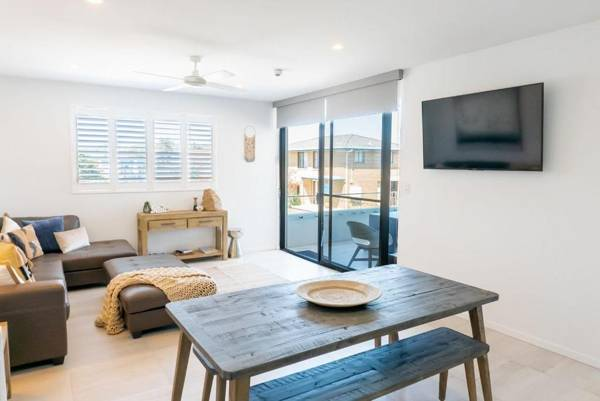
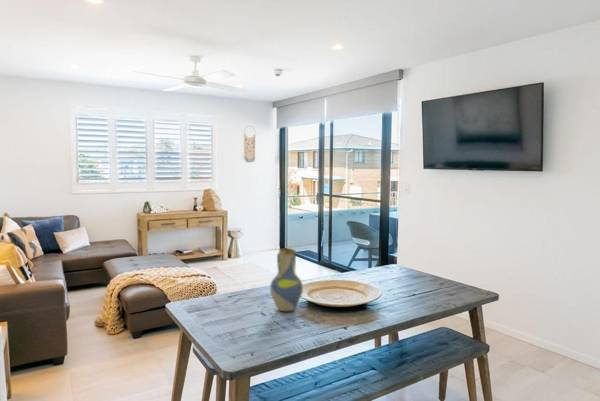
+ vase (286, 279)
